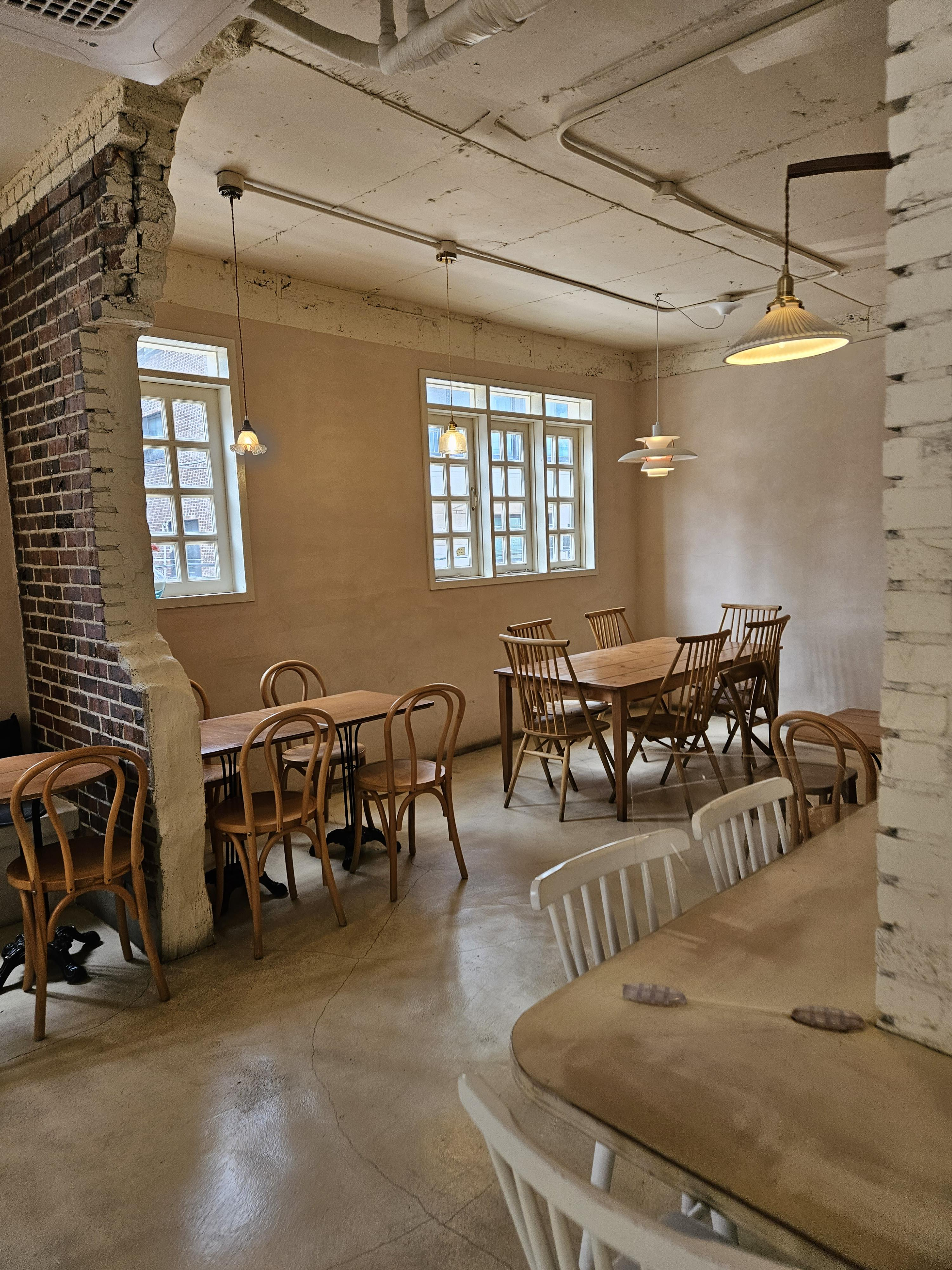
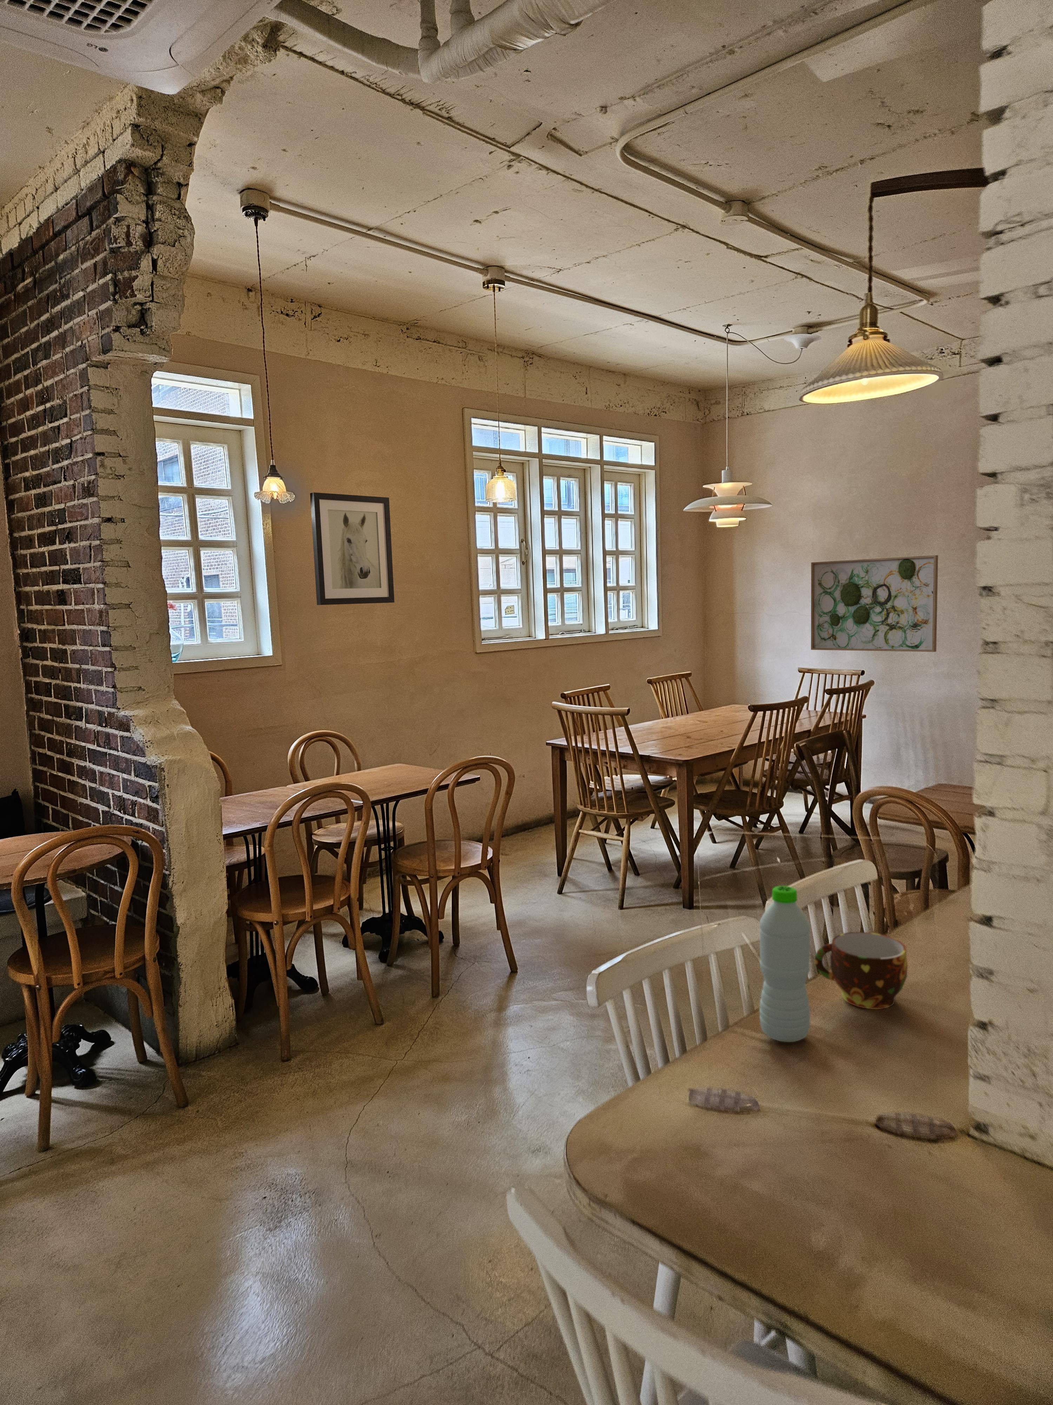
+ cup (864, 972)
+ wall art (870, 605)
+ water bottle (784, 962)
+ wall art (354, 550)
